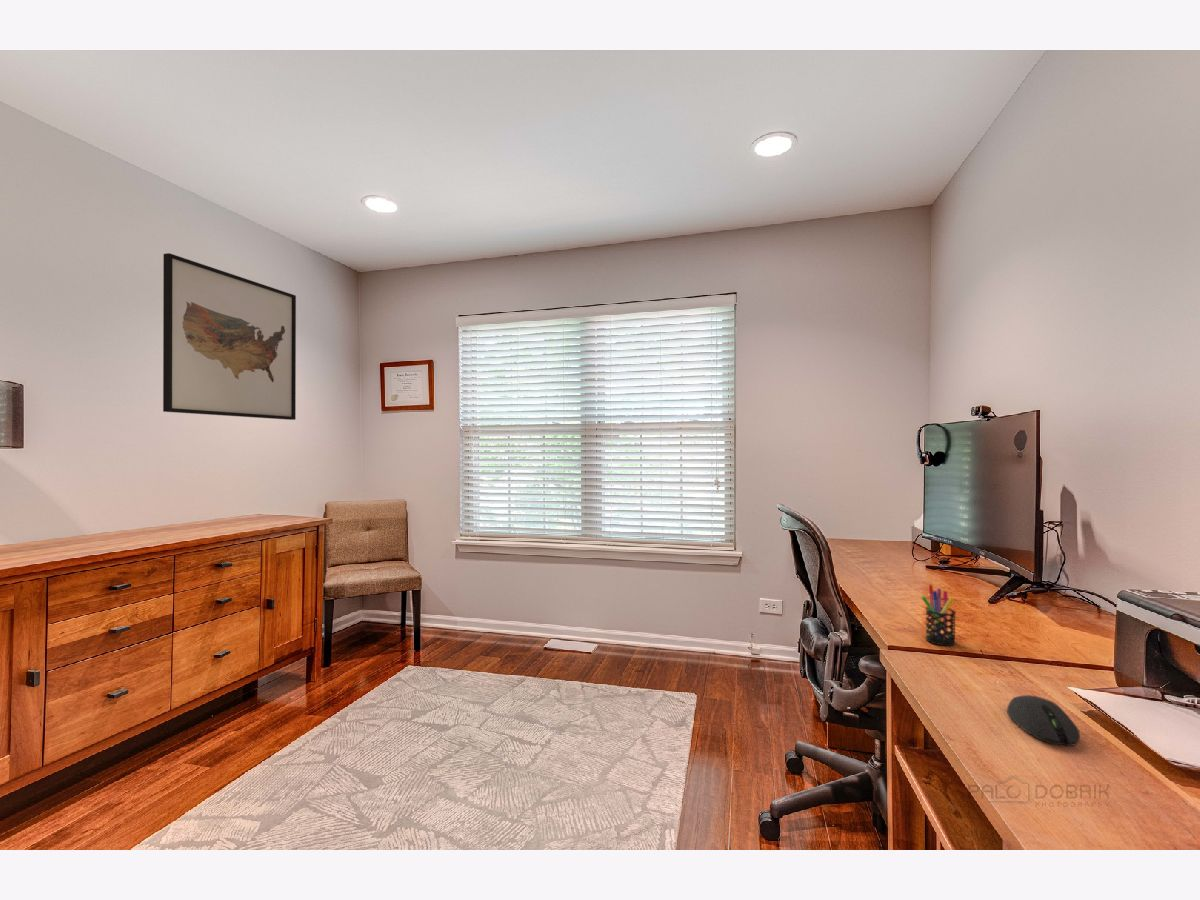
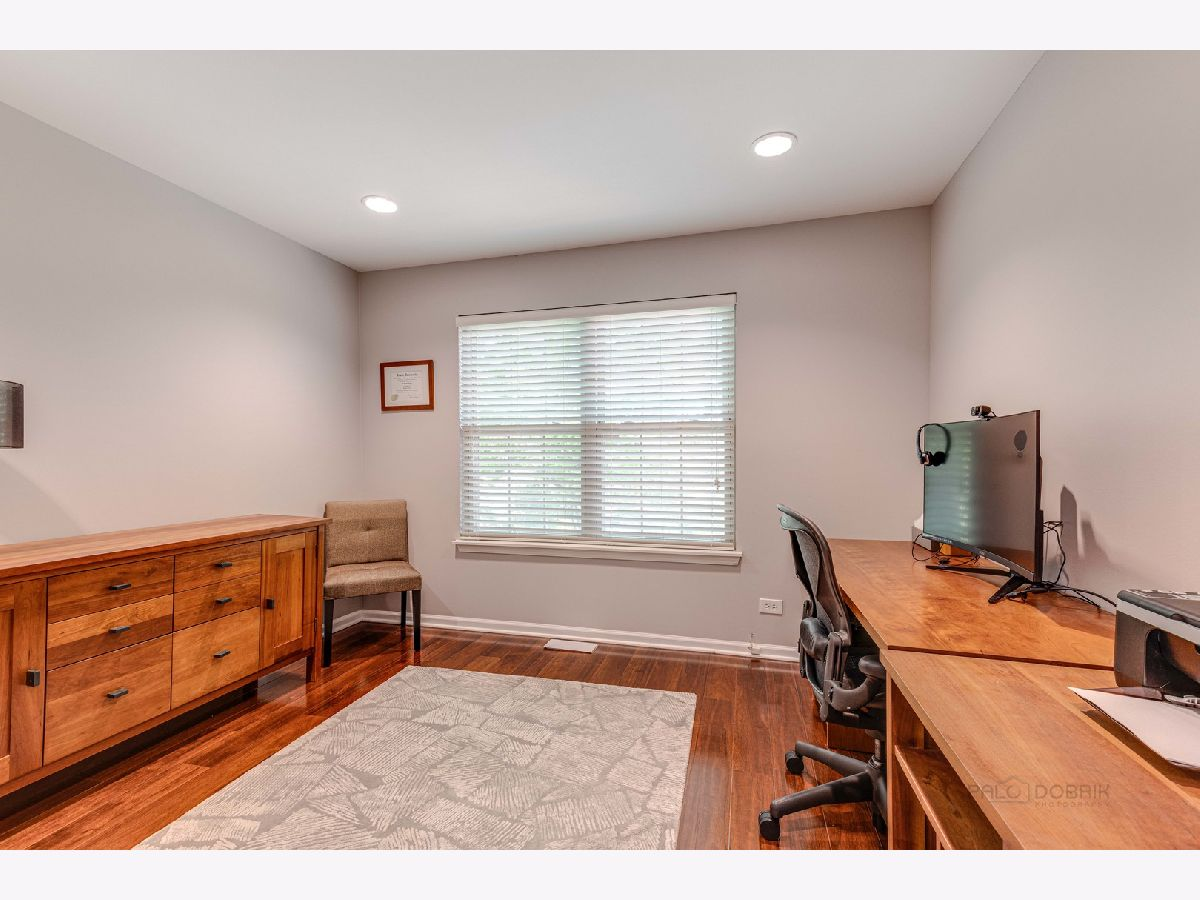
- pen holder (936, 614)
- wall art (237, 346)
- computer mouse (1041, 714)
